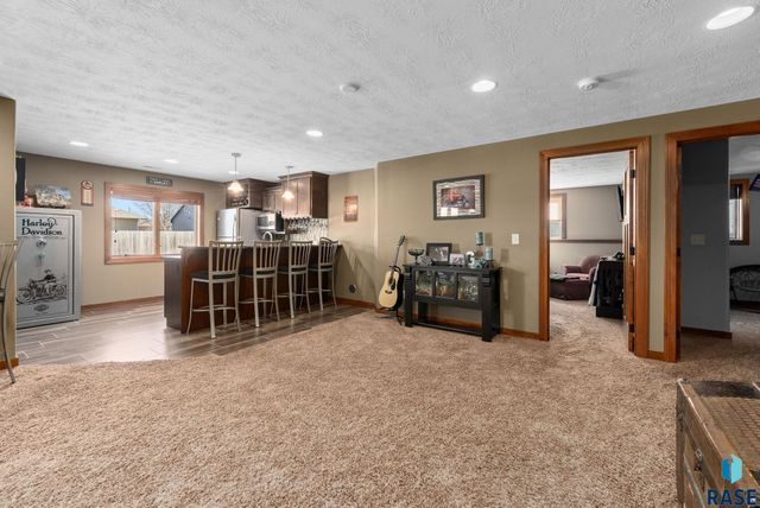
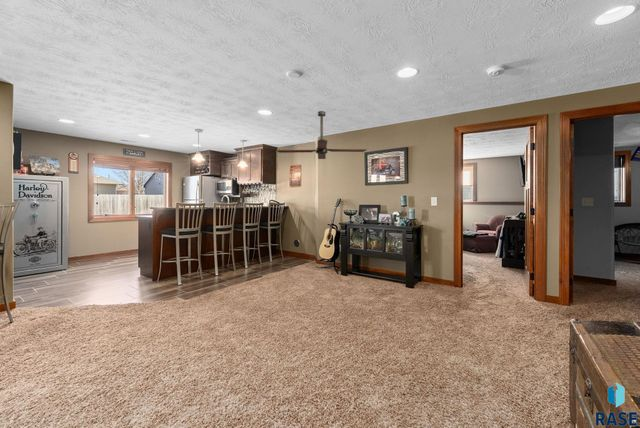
+ ceiling fan (321, 133)
